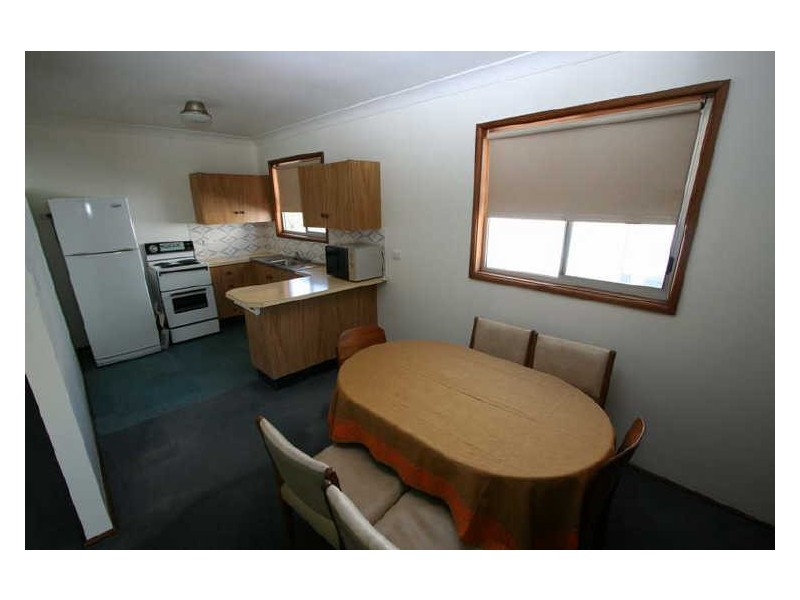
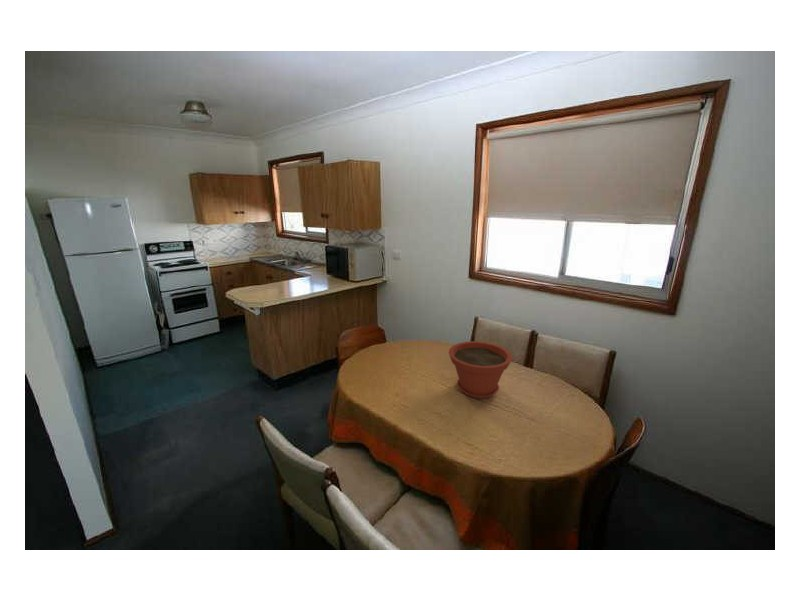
+ plant pot (478, 371)
